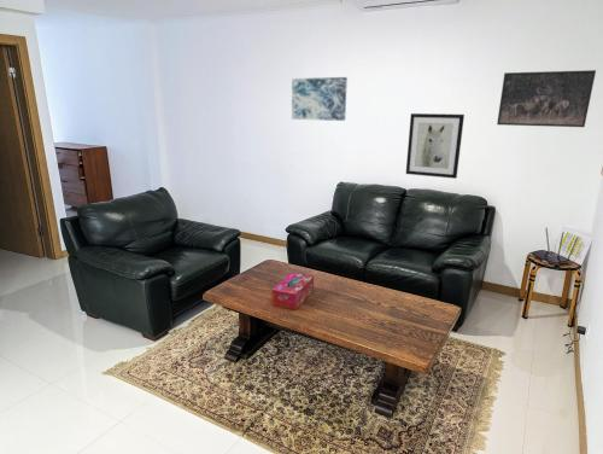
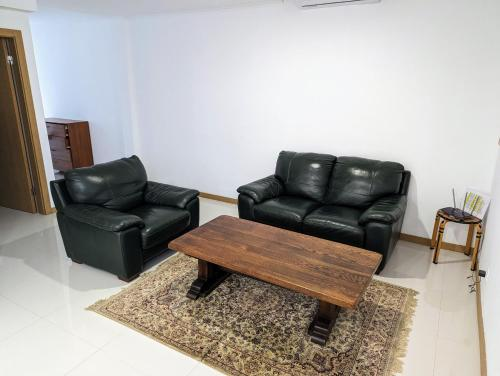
- wall art (317, 99)
- wall art (433, 145)
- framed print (543, 99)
- tissue box (293, 290)
